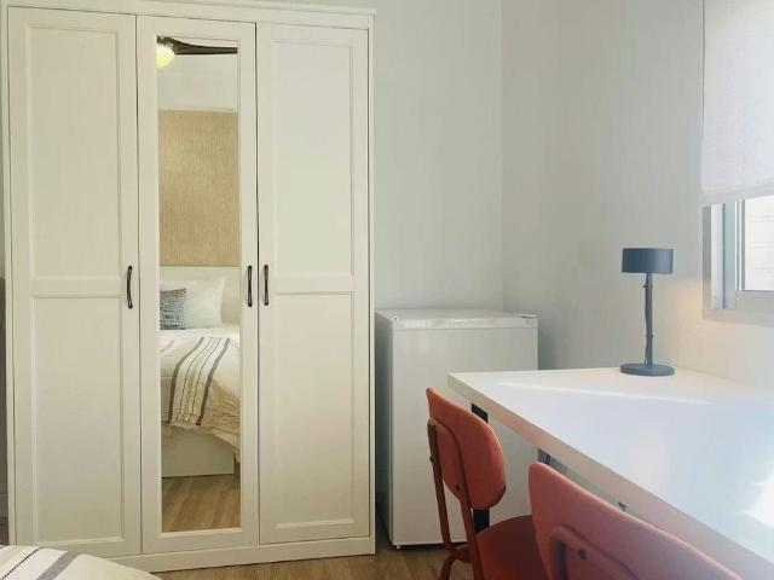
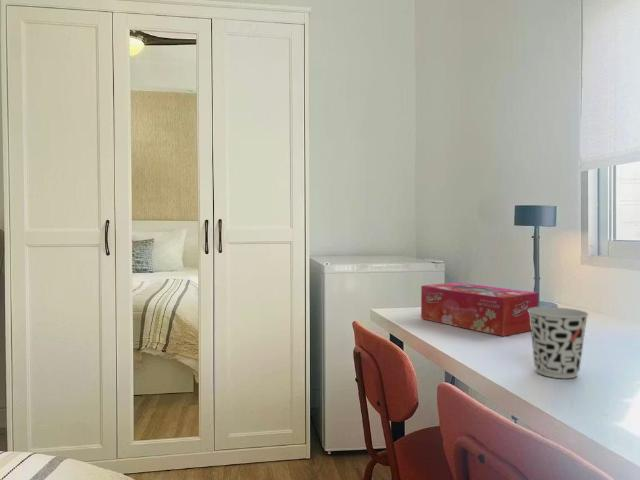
+ tissue box (476, 306)
+ cup (557, 342)
